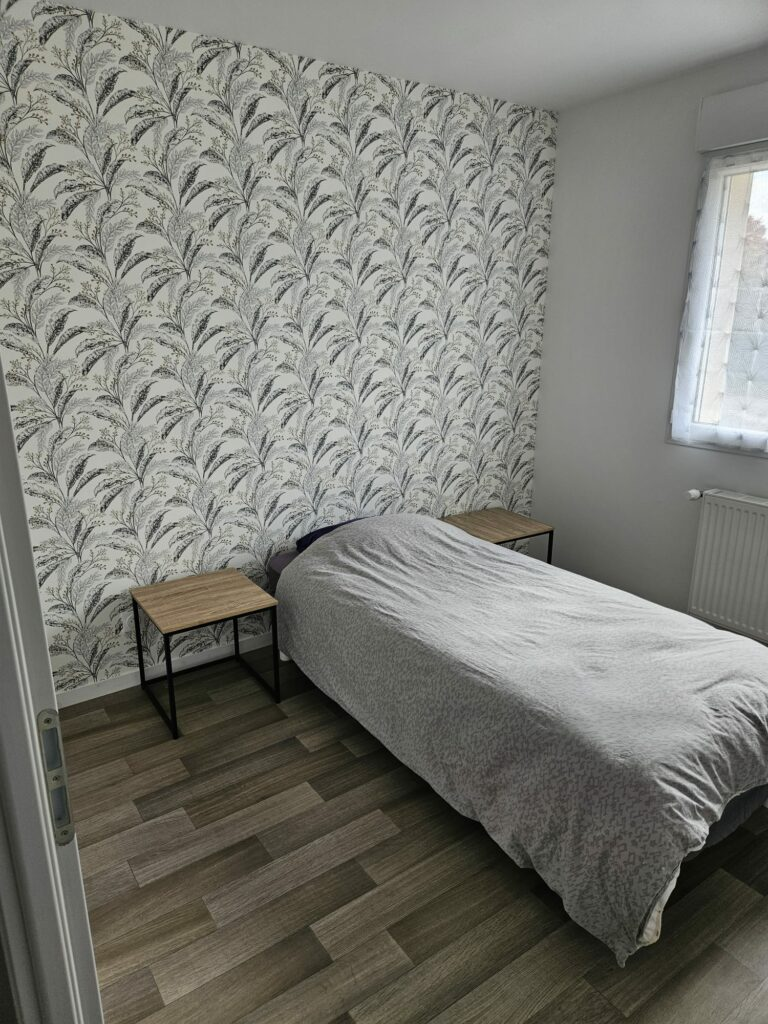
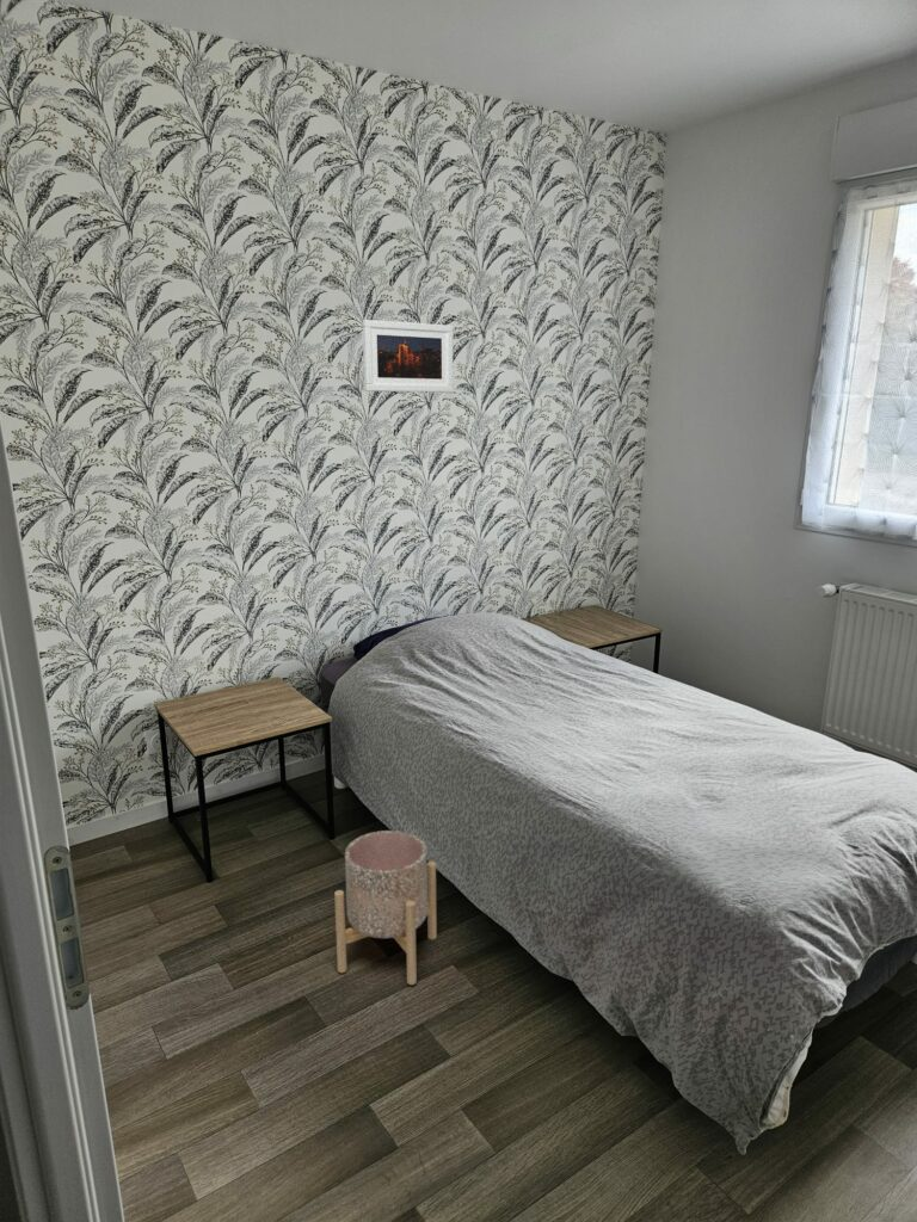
+ planter (387, 902)
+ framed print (408, 357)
